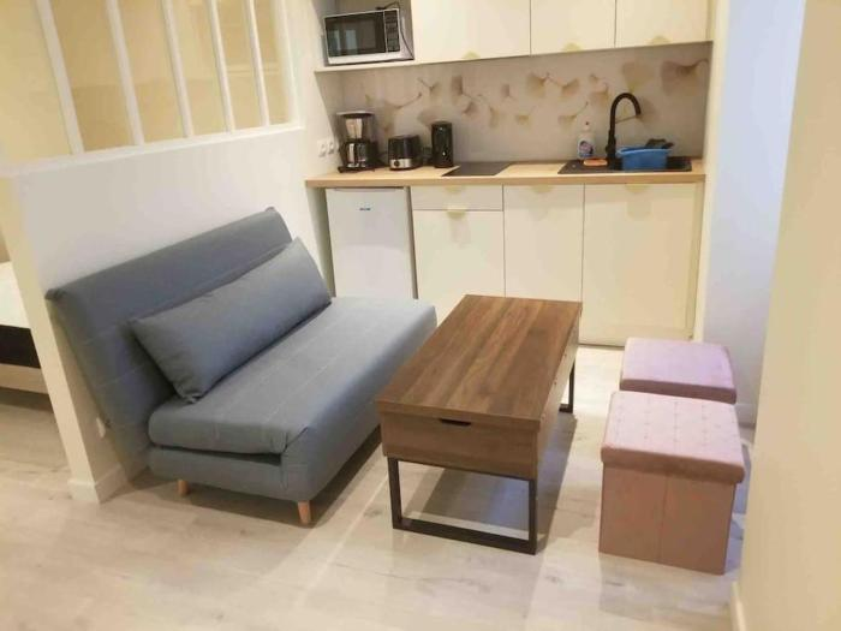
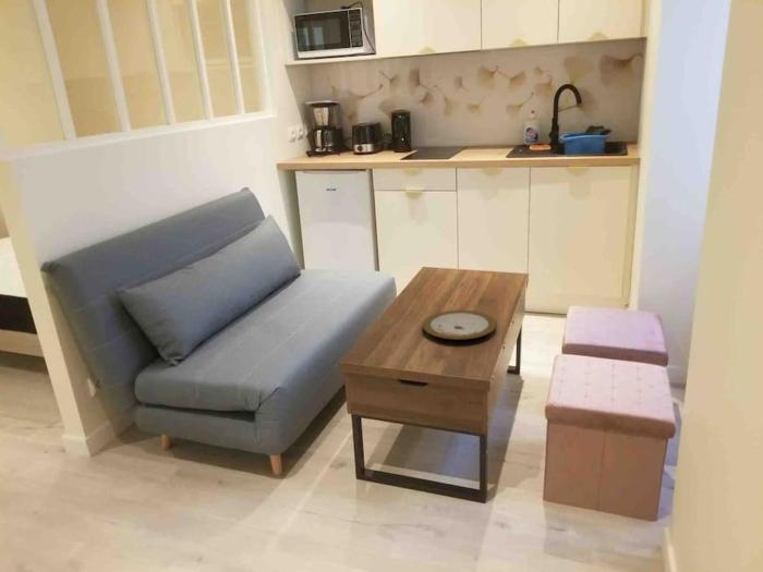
+ plate (459, 326)
